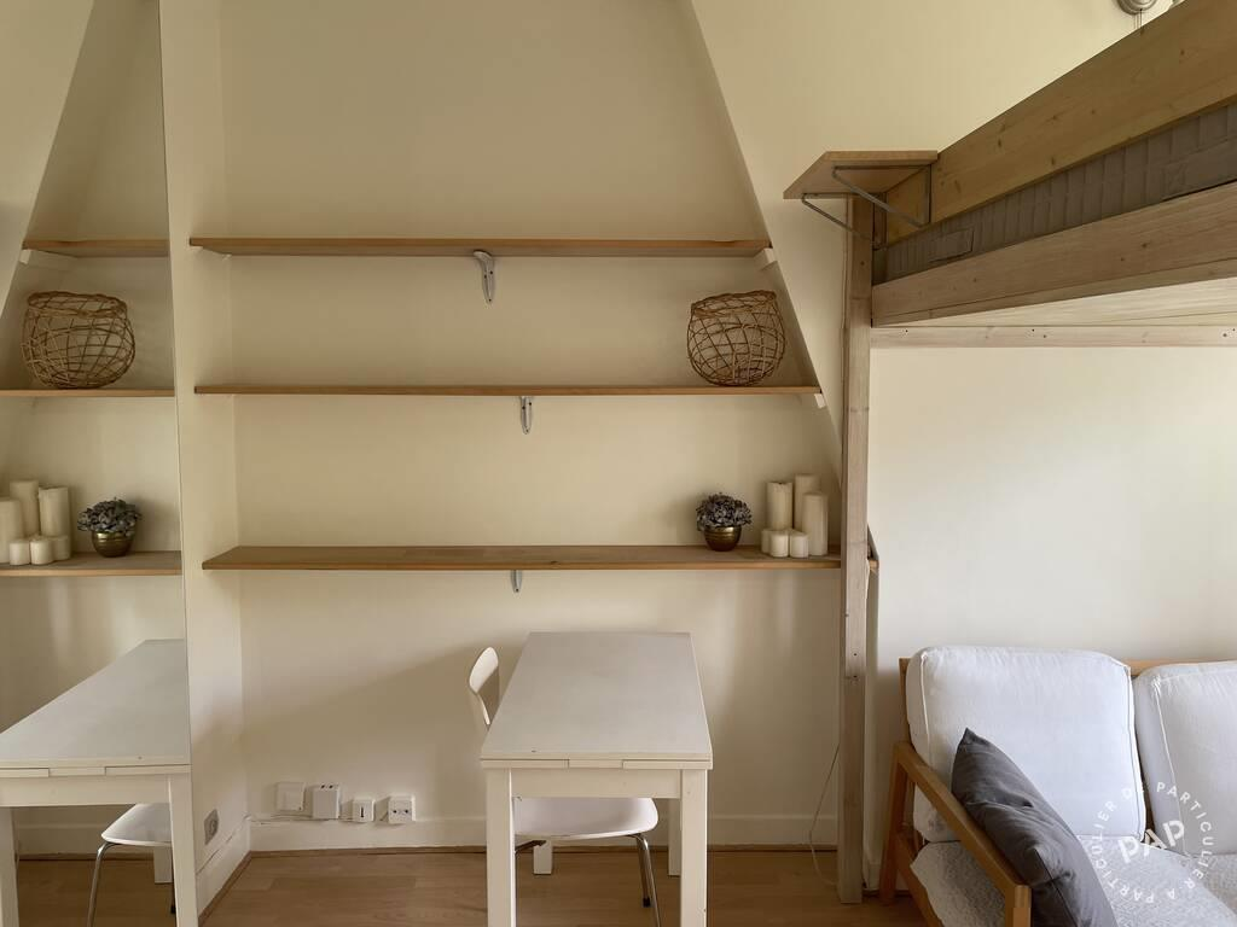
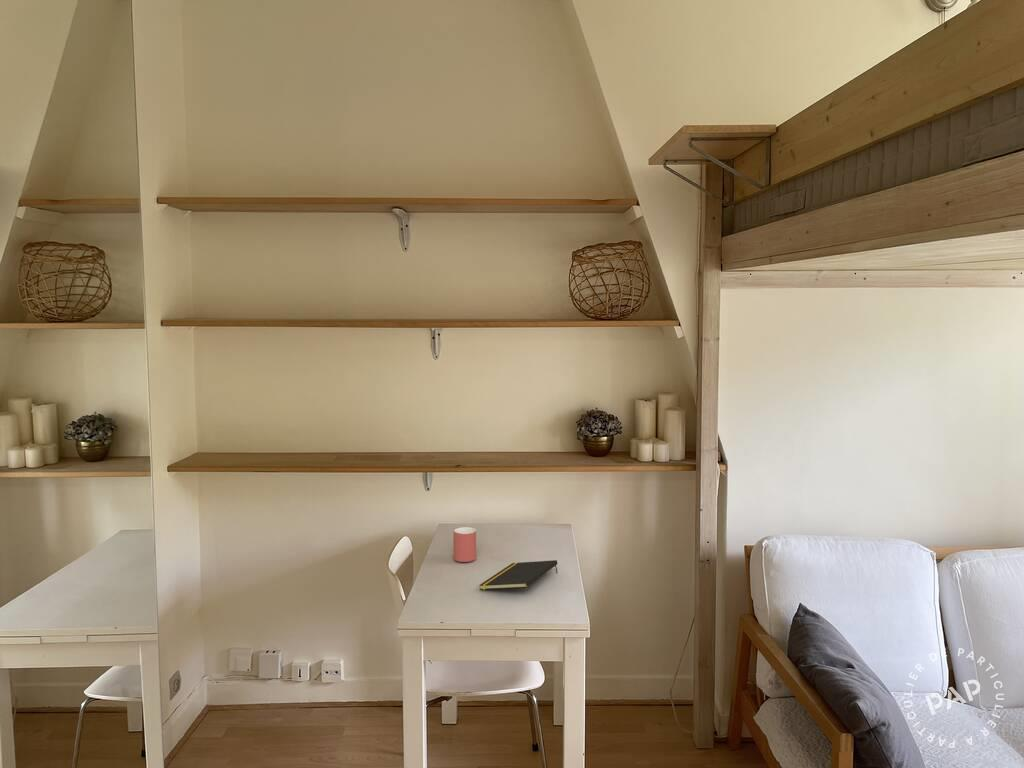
+ mug (466, 542)
+ notepad (519, 574)
